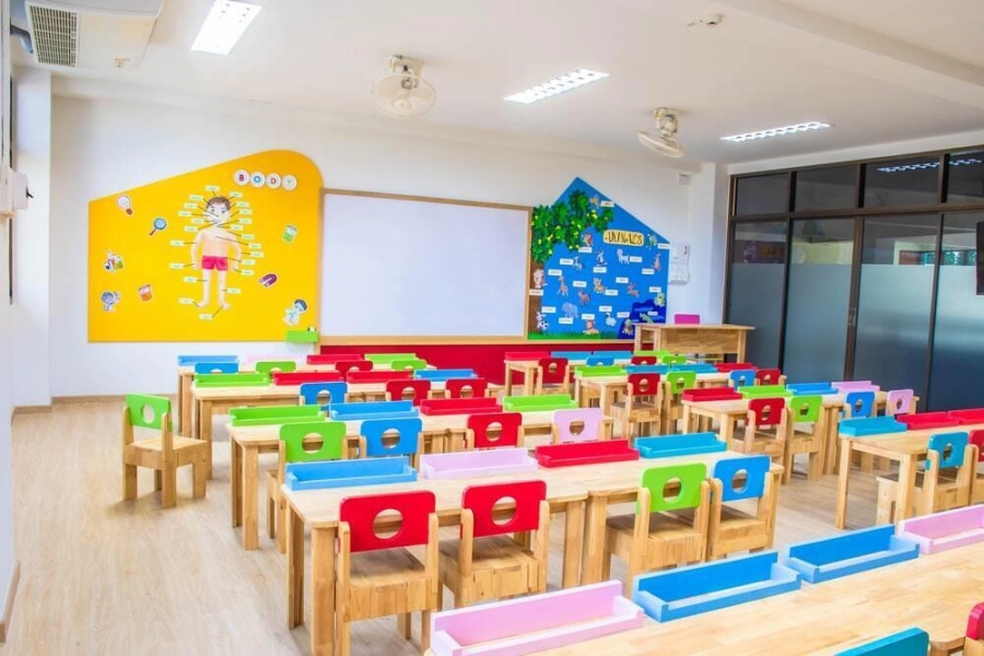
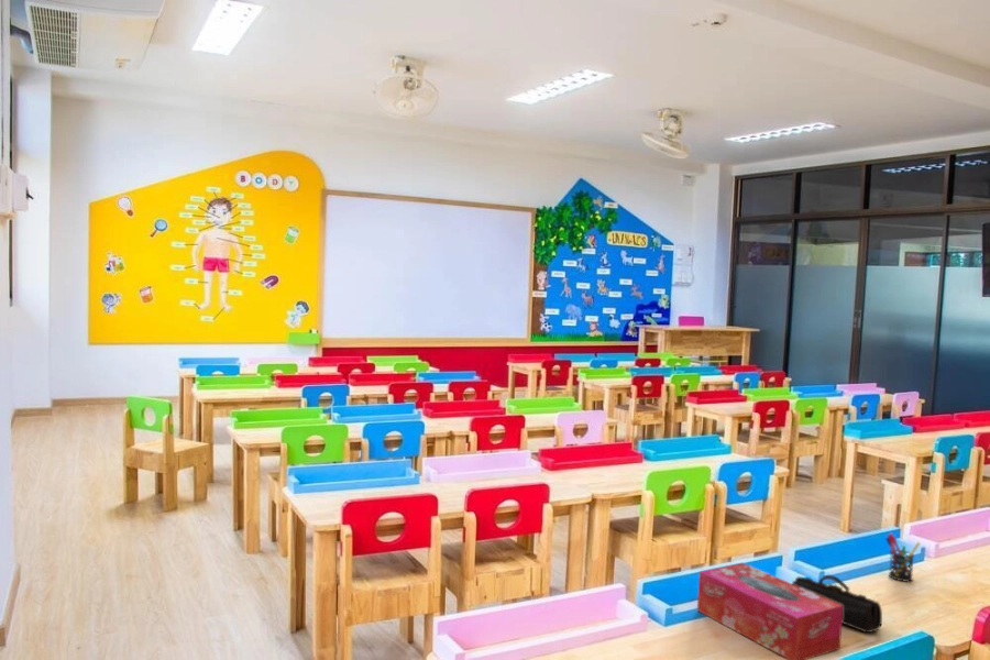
+ pencil case (834, 595)
+ tissue box (766, 607)
+ pen holder (900, 557)
